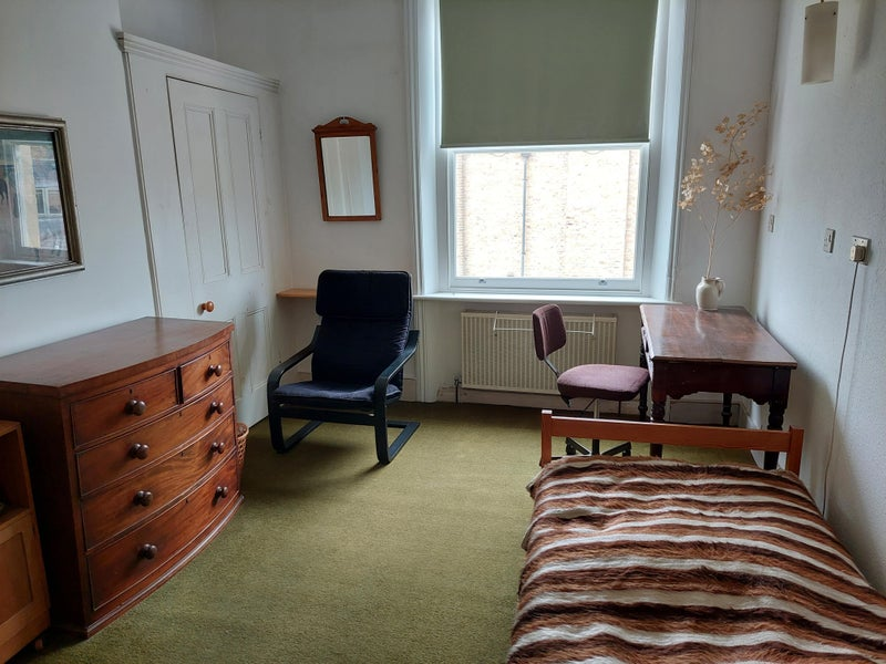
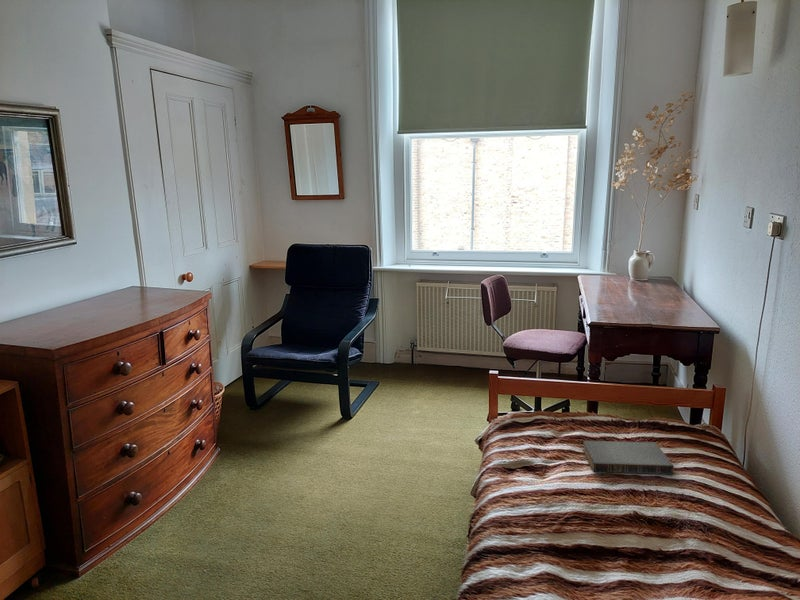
+ book (625, 456)
